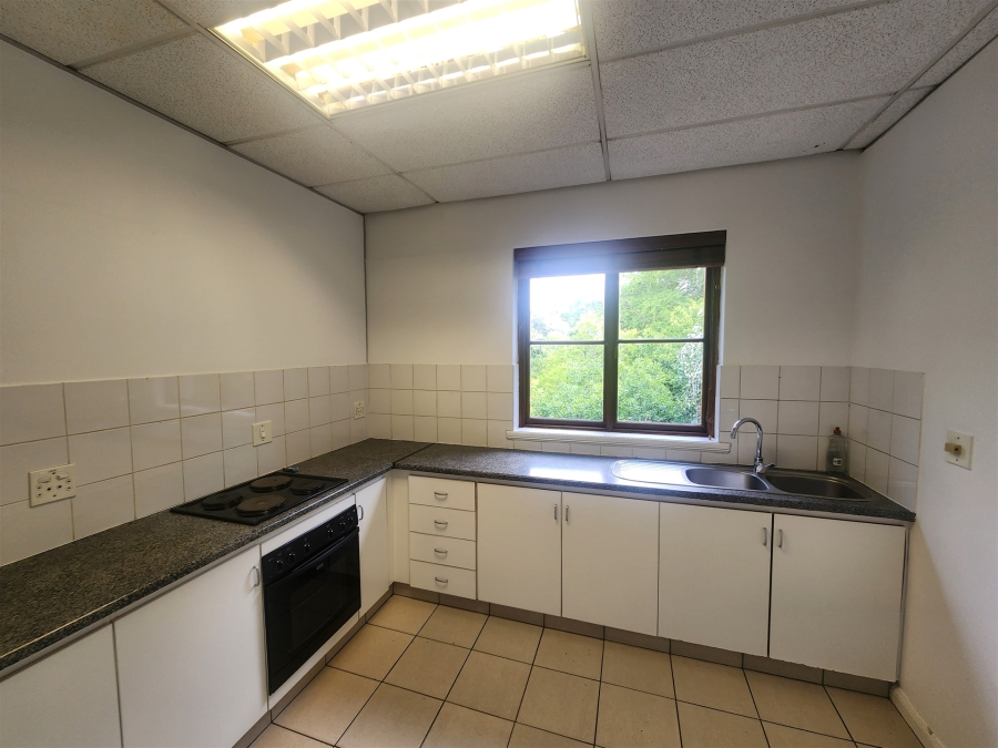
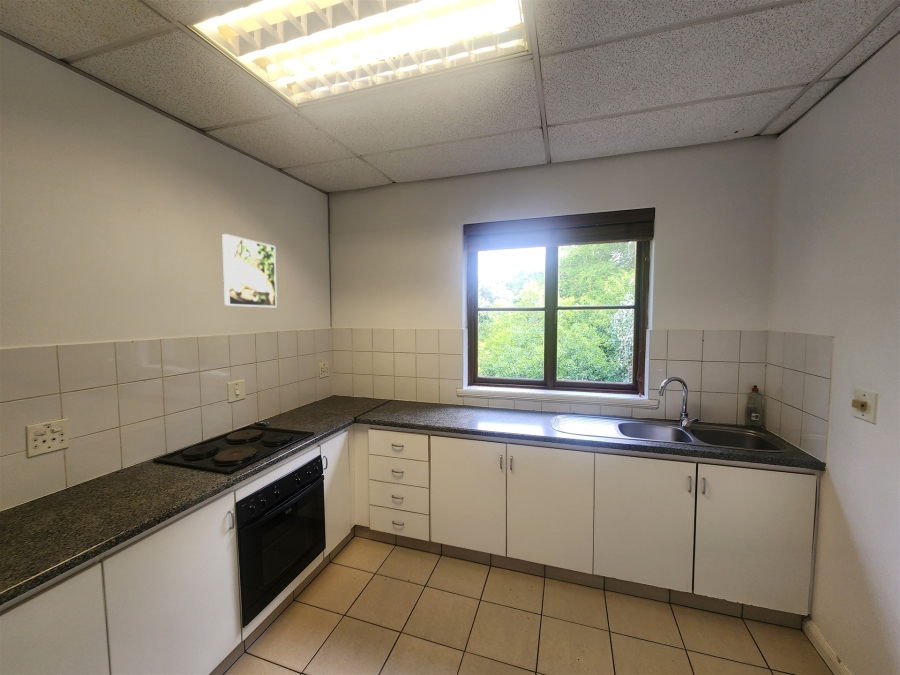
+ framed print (251, 273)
